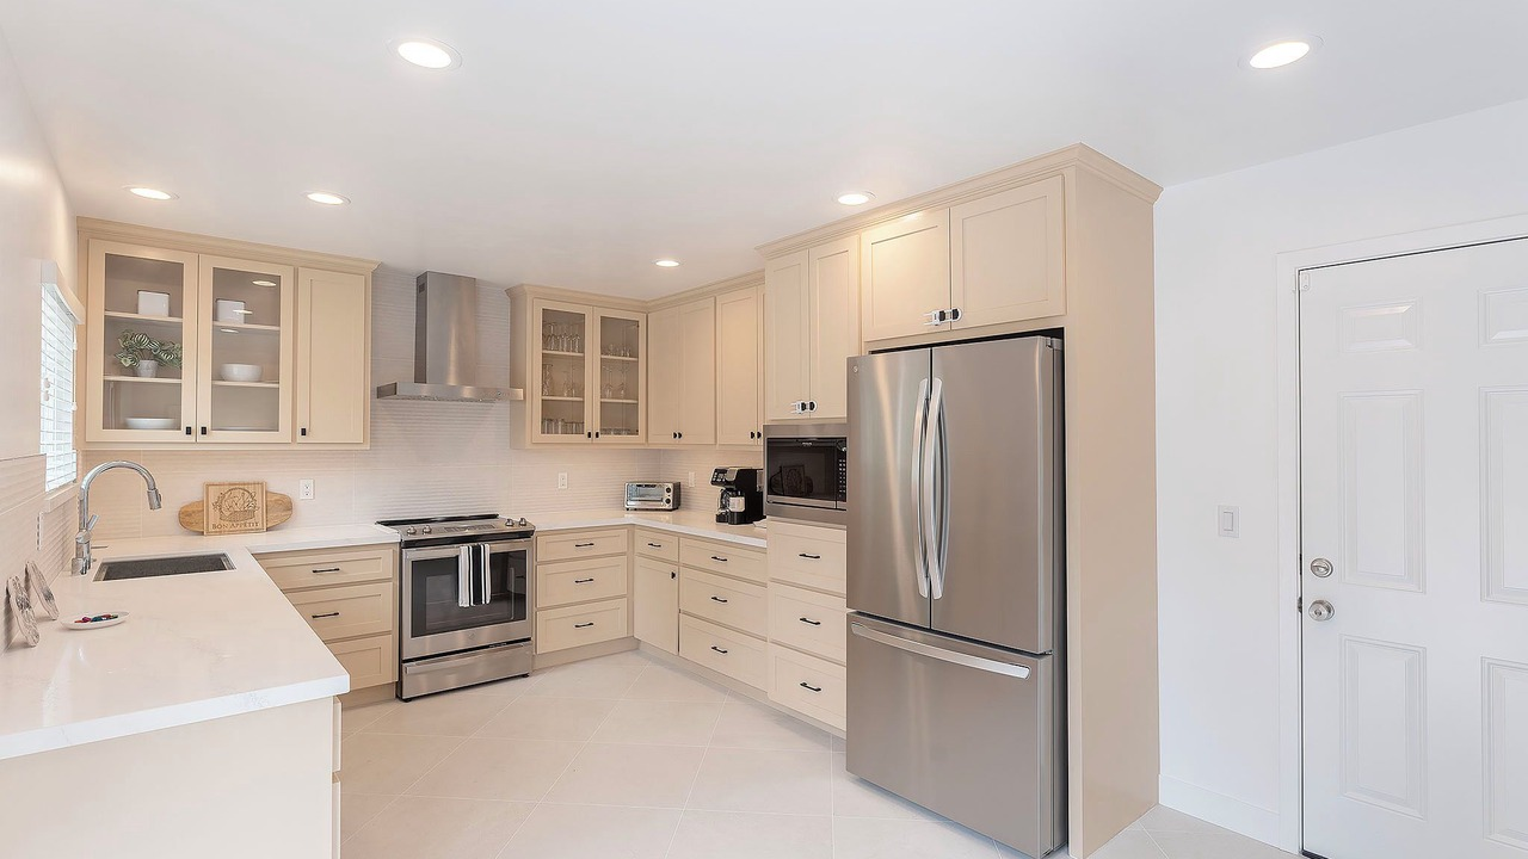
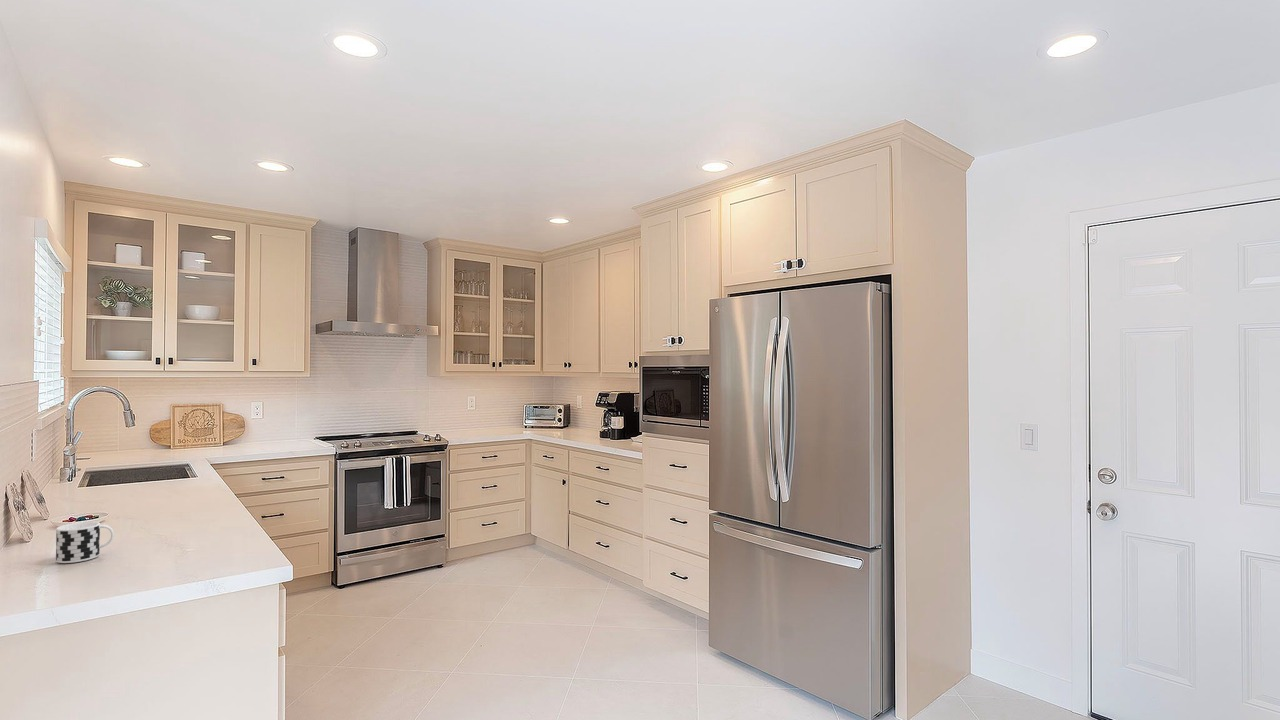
+ cup (85, 541)
